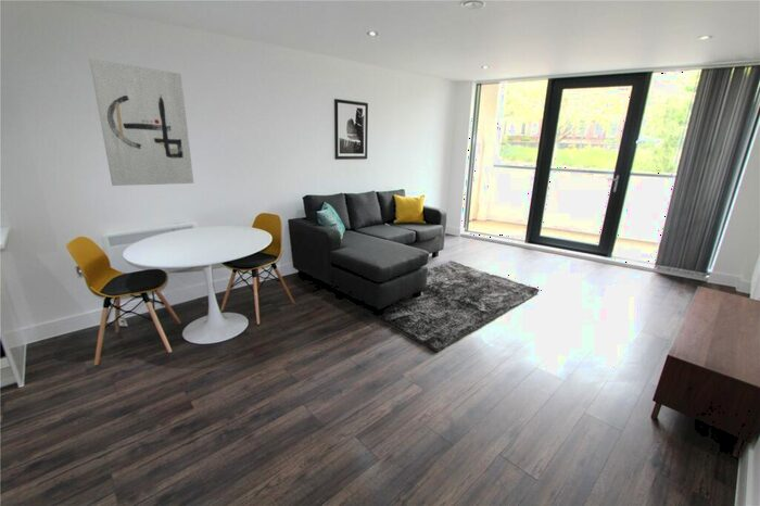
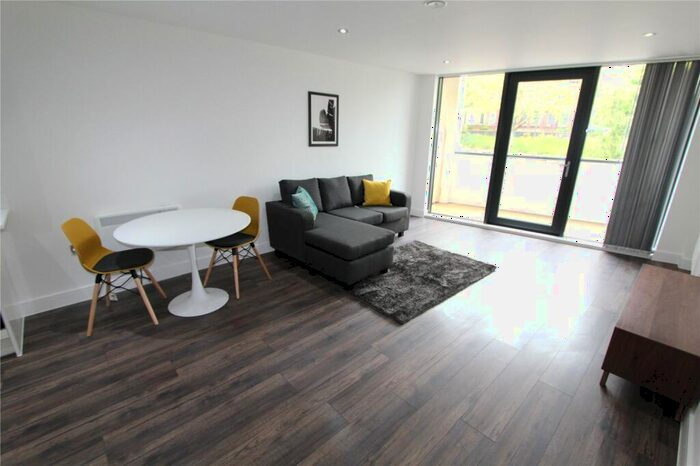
- wall art (147, 128)
